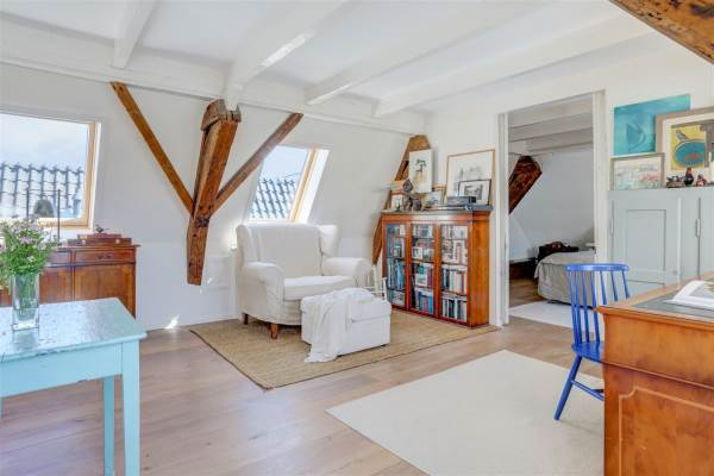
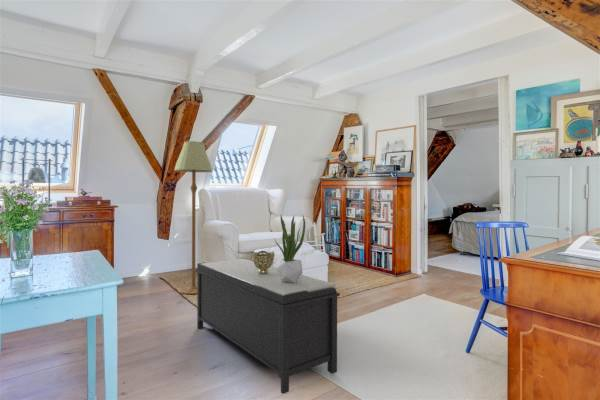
+ potted plant (291, 247)
+ bench (257, 310)
+ decorative bowl (263, 262)
+ floor lamp (193, 216)
